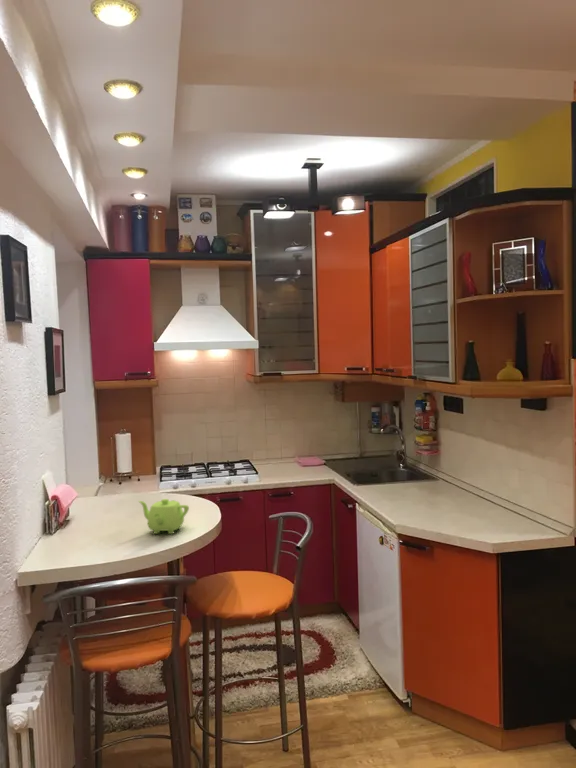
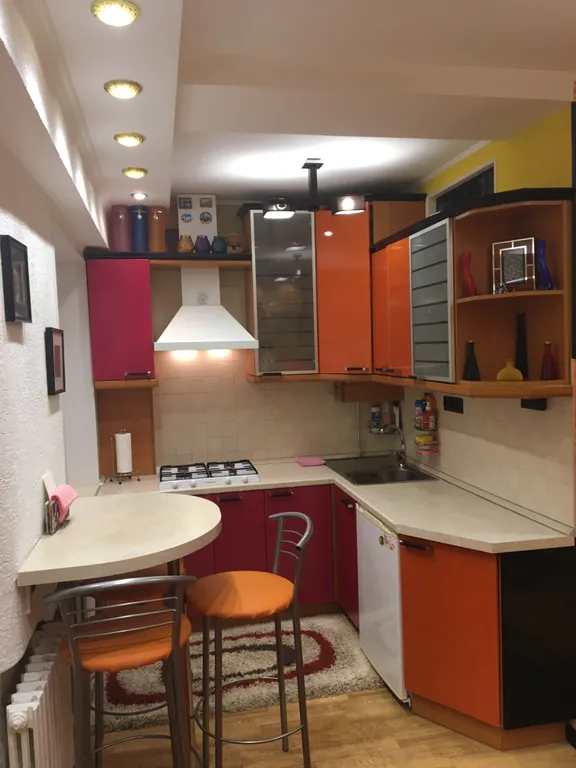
- teapot (163, 514)
